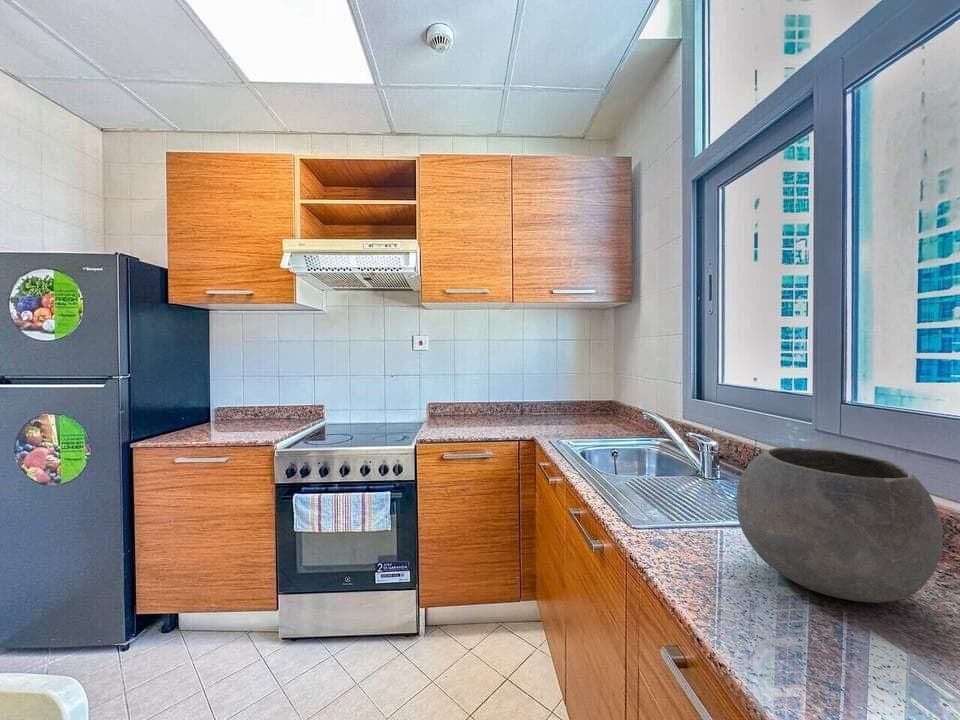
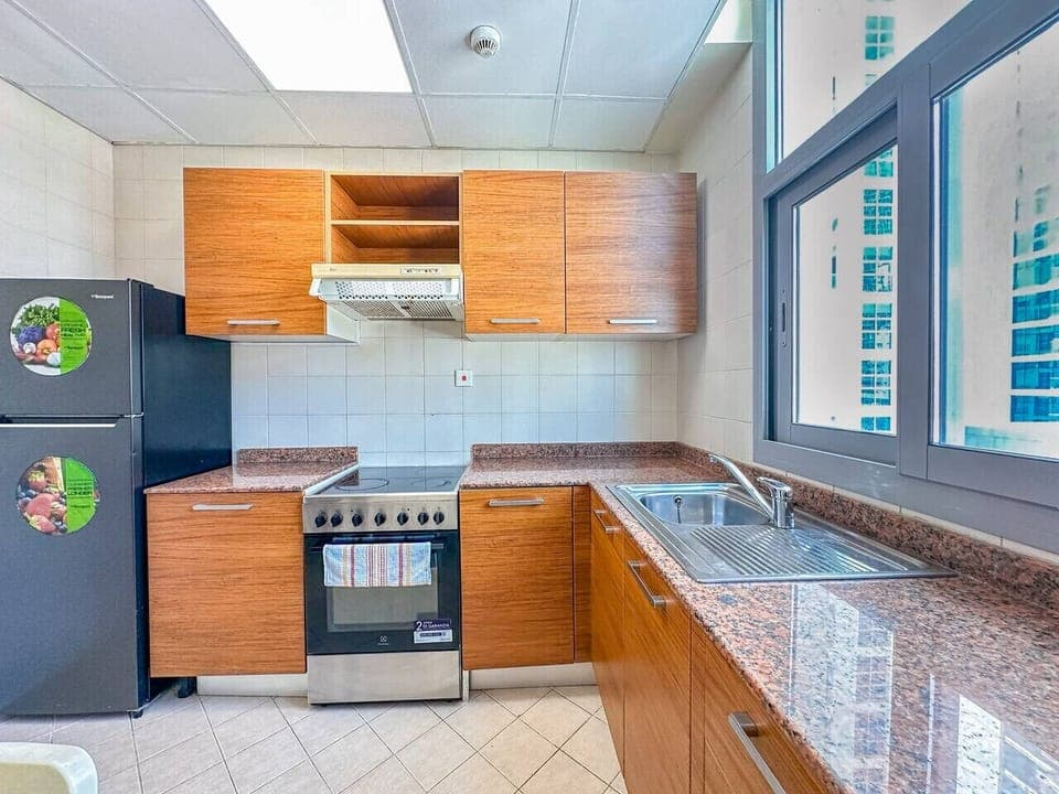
- bowl (829, 521)
